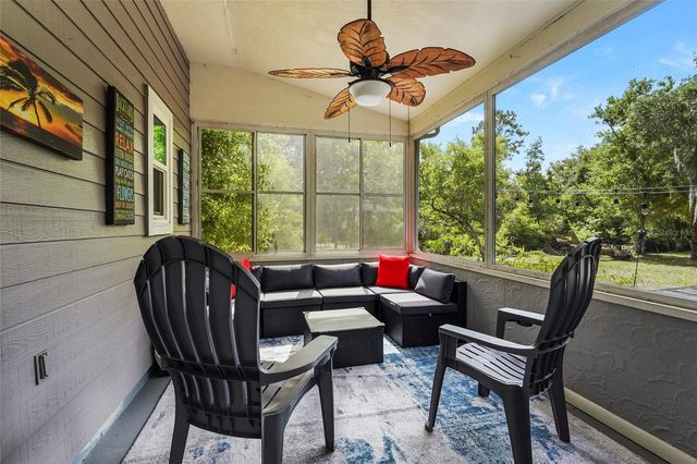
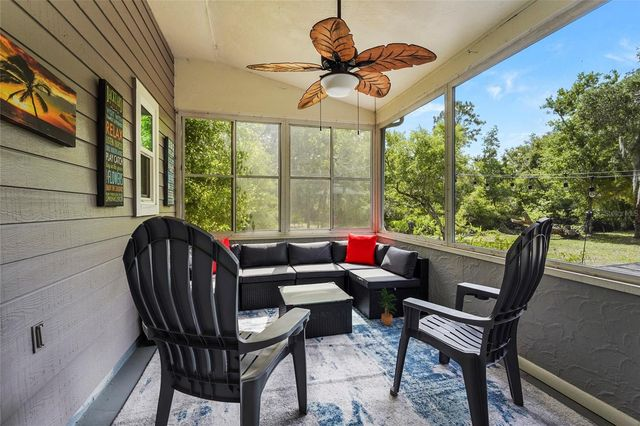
+ potted plant (387, 305)
